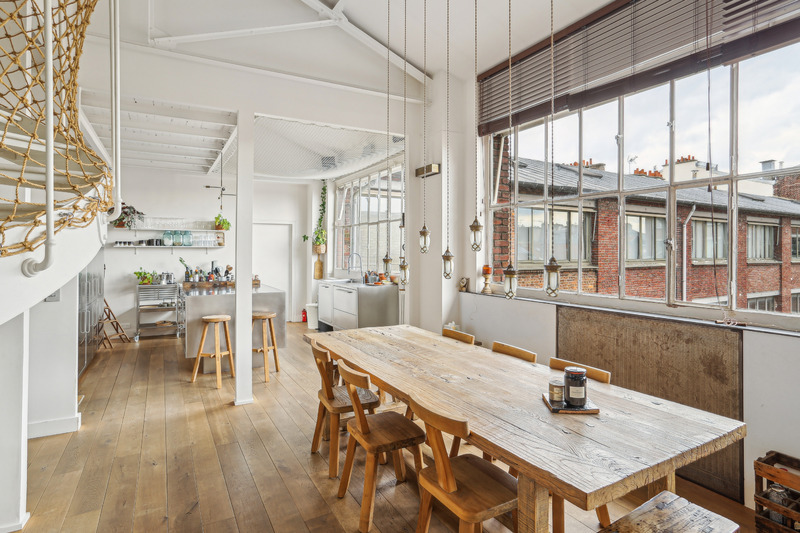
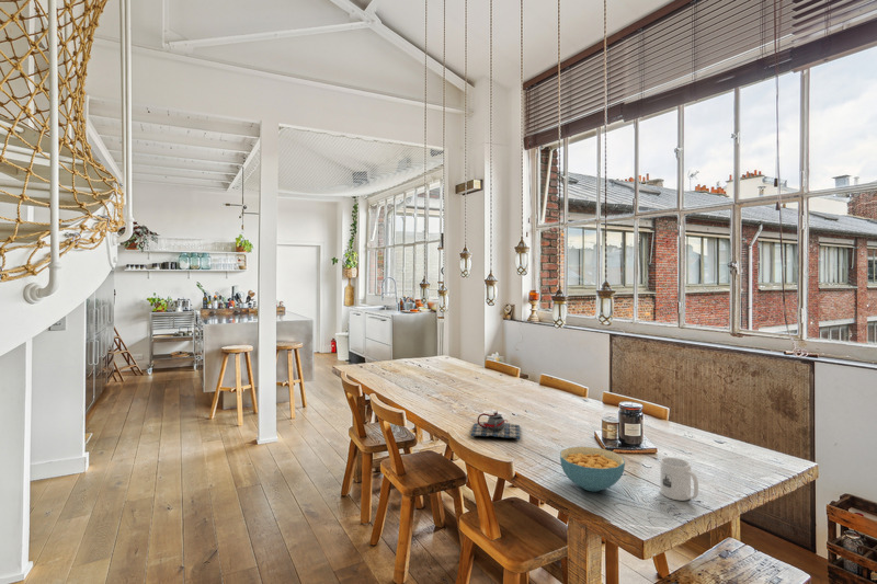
+ mug (680, 480)
+ cereal bowl (591, 471)
+ teapot (496, 422)
